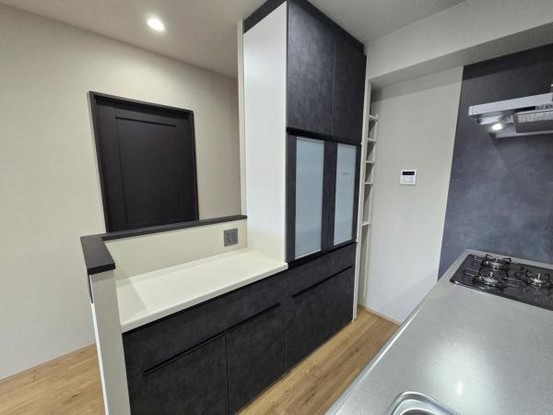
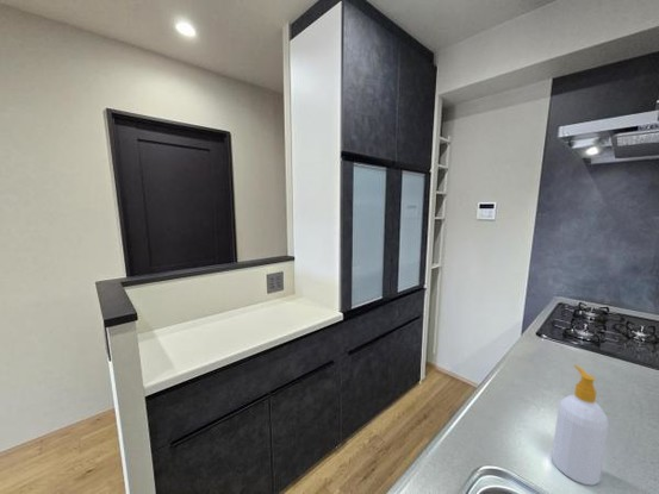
+ soap bottle (579, 421)
